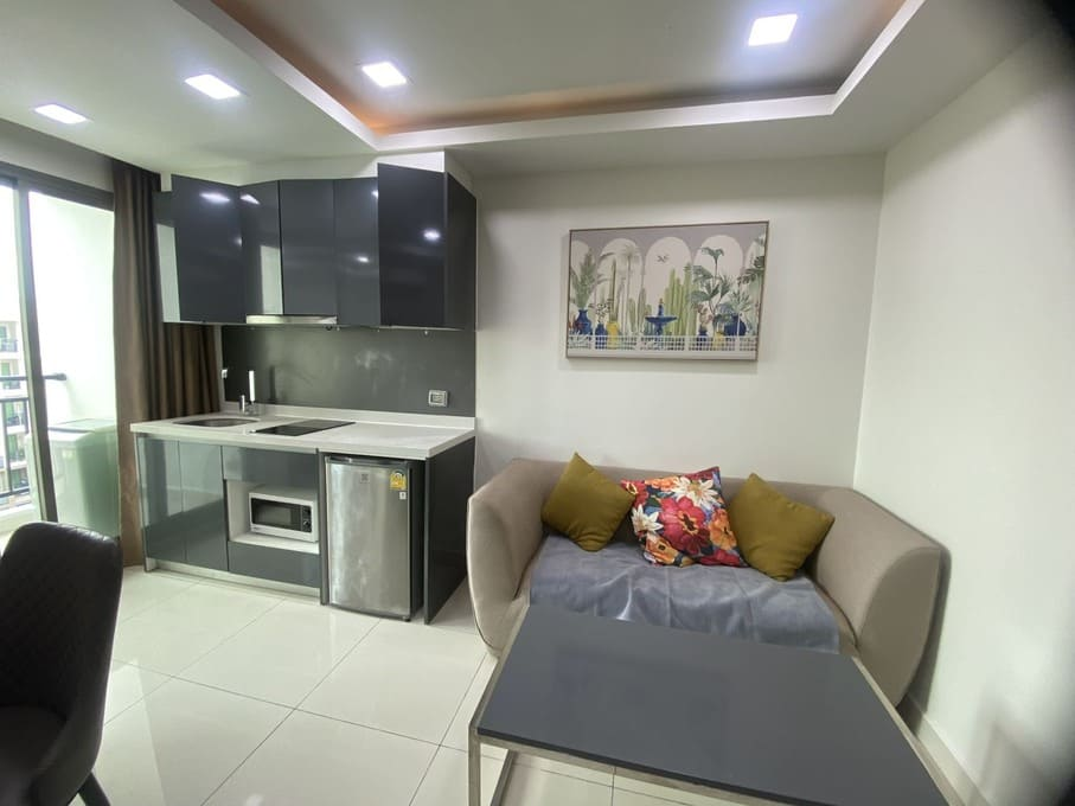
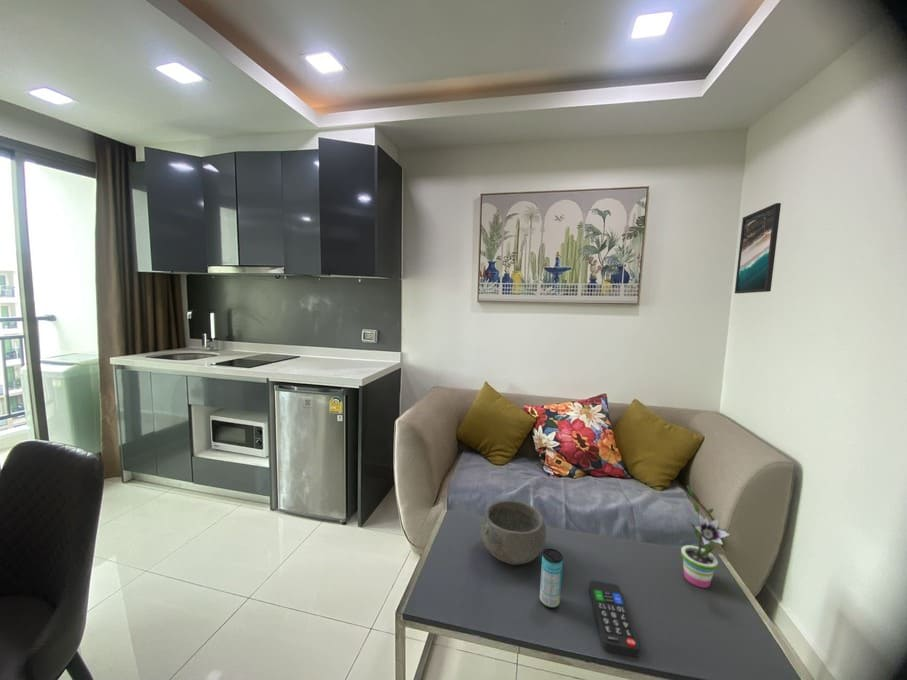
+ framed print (755, 252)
+ remote control (611, 614)
+ potted plant (709, 539)
+ beverage can (550, 578)
+ bowl (512, 534)
